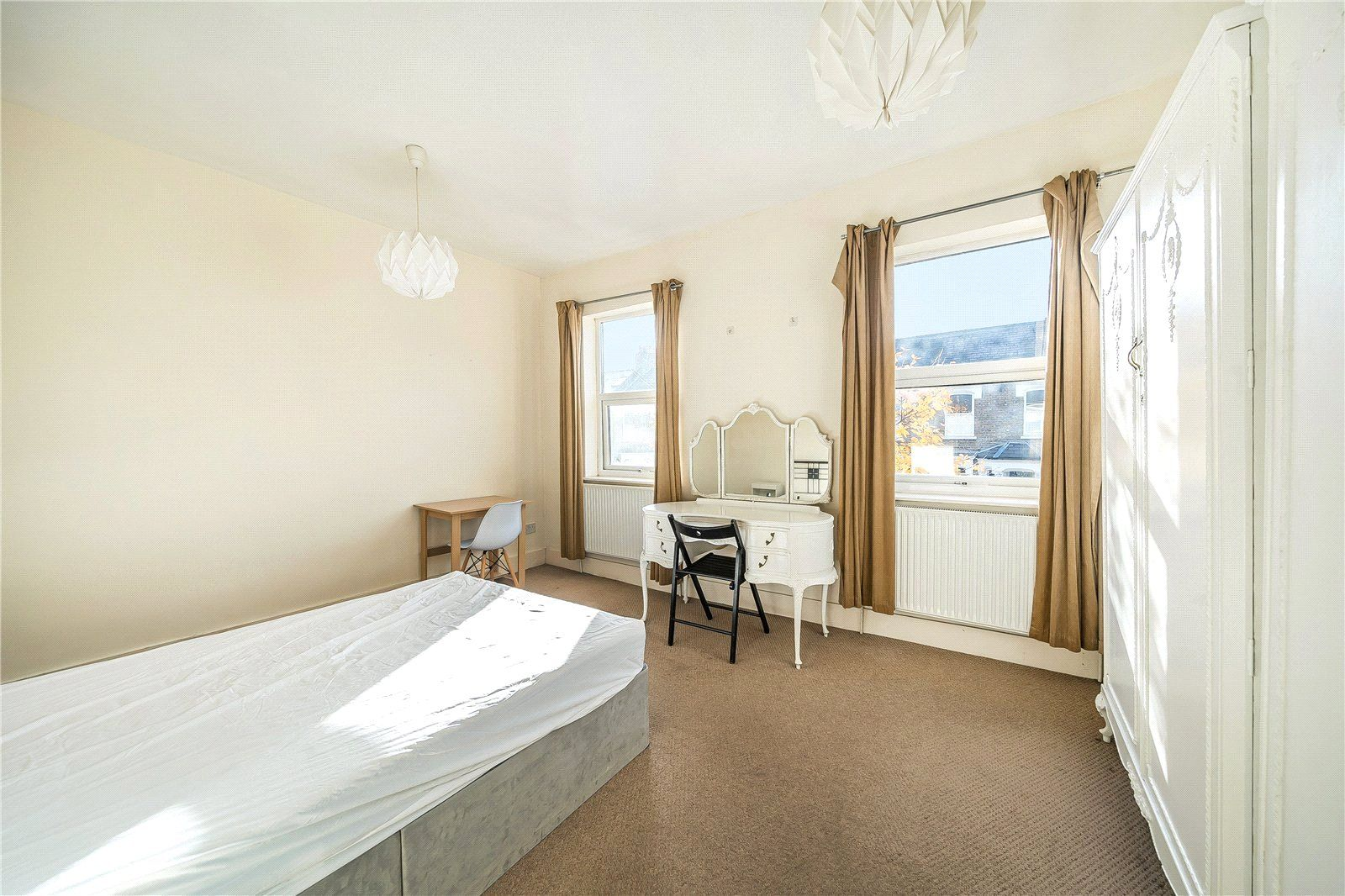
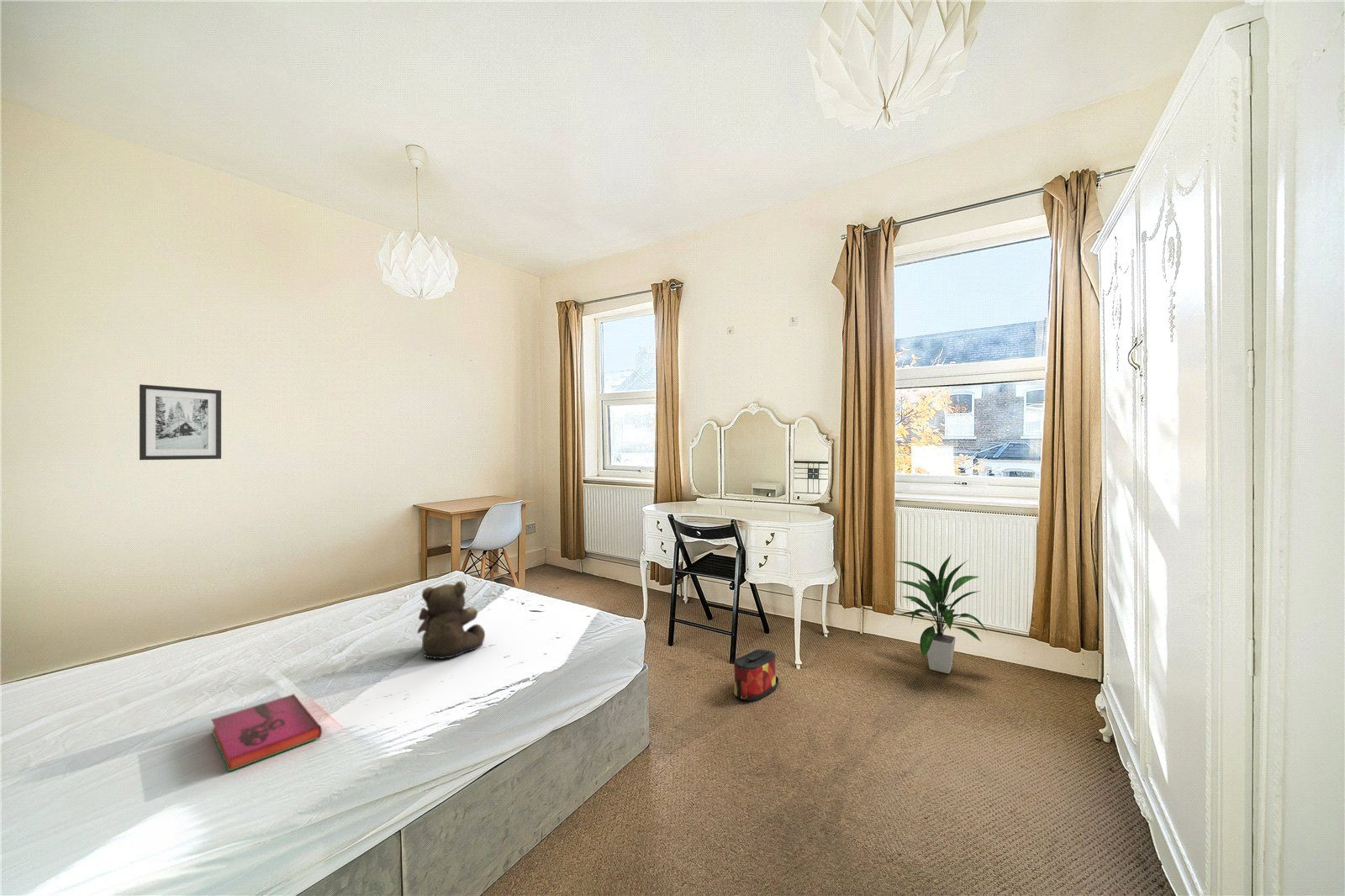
+ bag (757, 672)
+ indoor plant (936, 611)
+ hardback book (266, 728)
+ wall art (182, 423)
+ teddy bear (451, 615)
